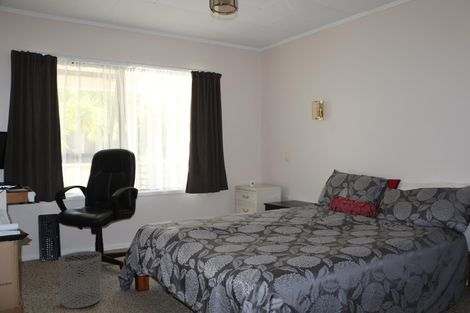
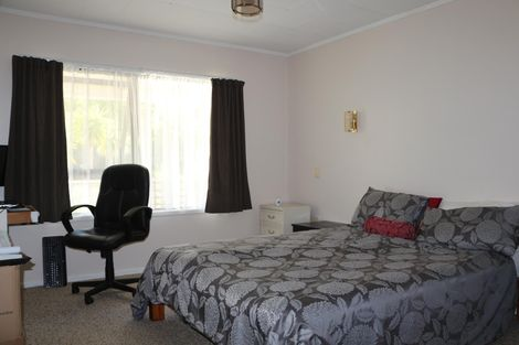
- waste bin (80, 278)
